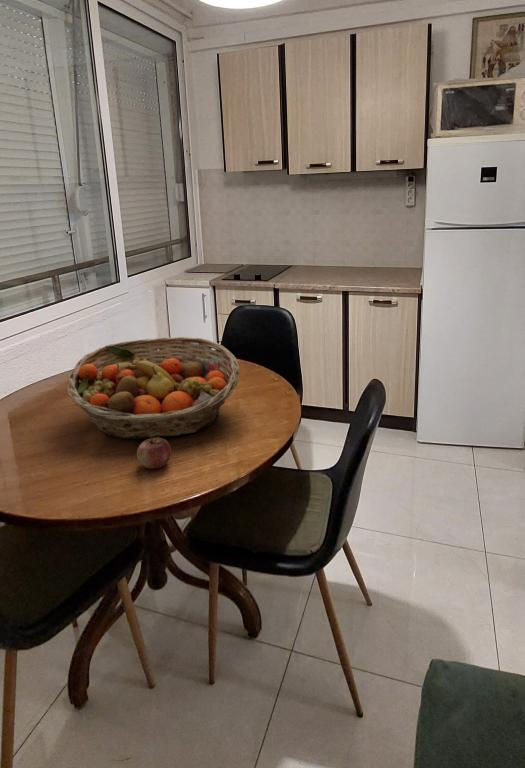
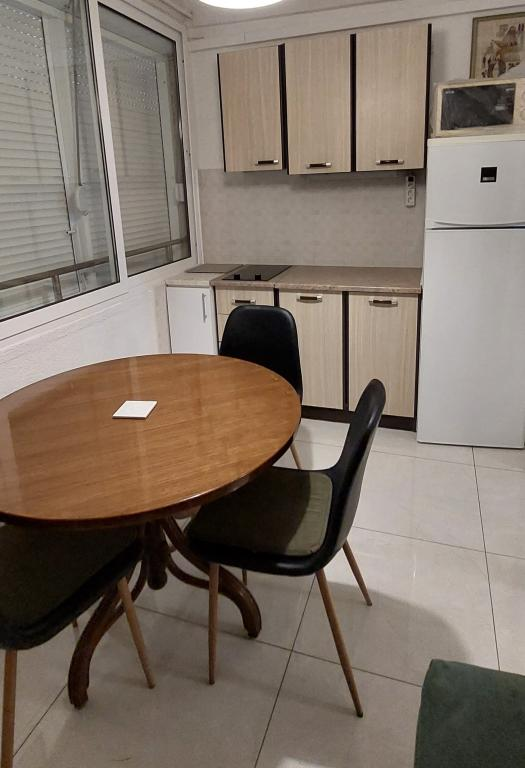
- fruit basket (156, 385)
- apple (153, 451)
